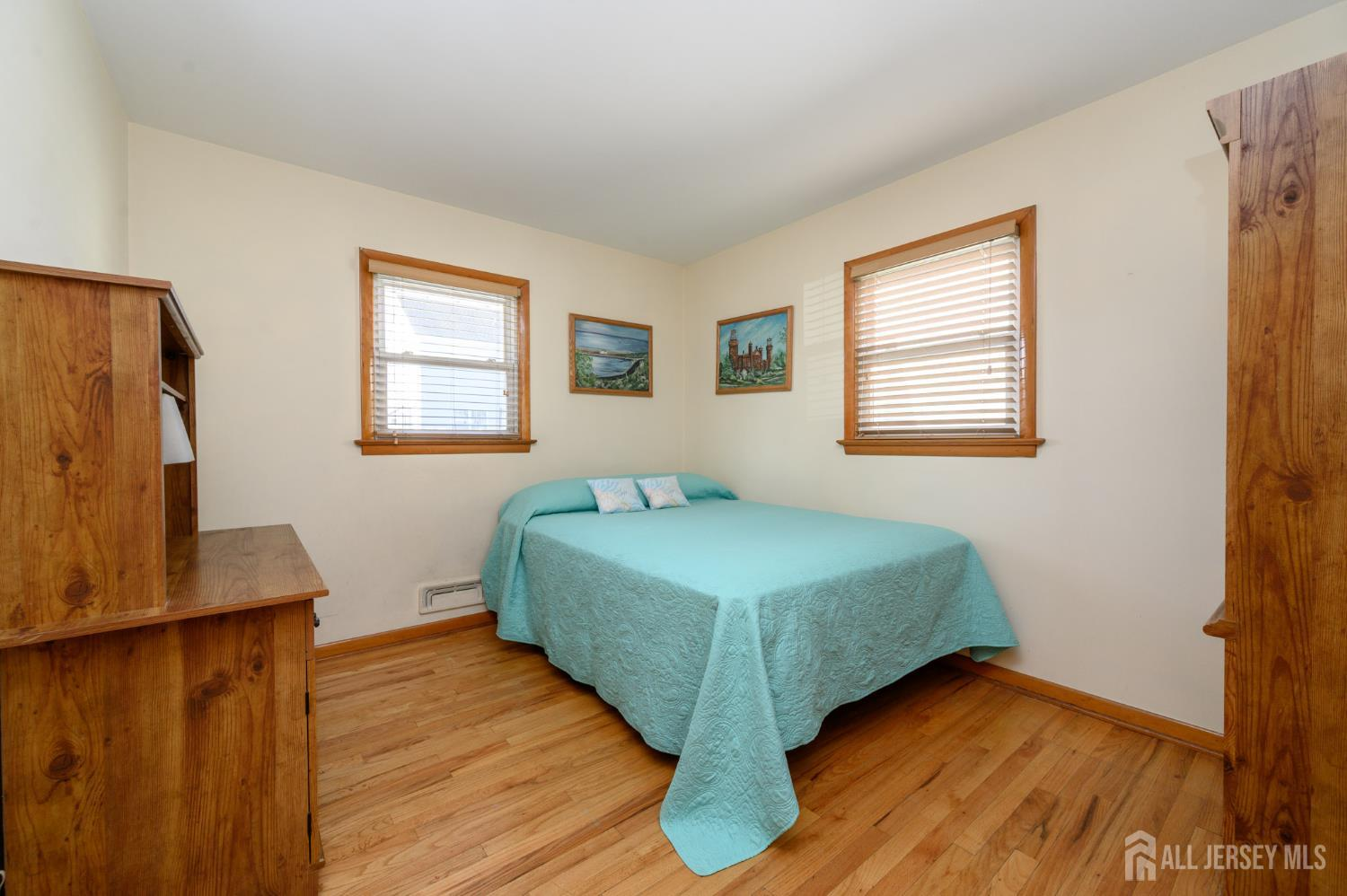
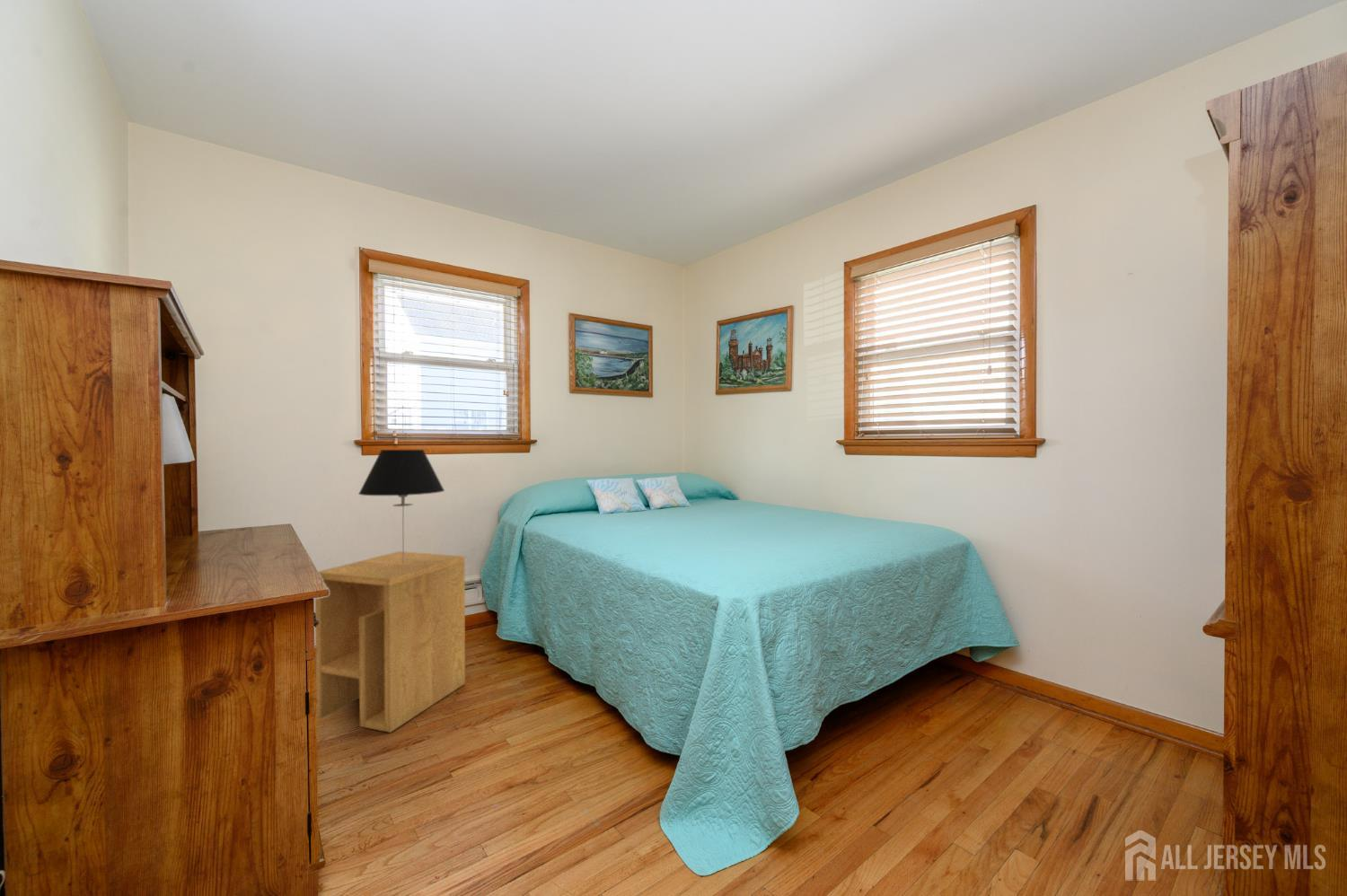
+ table lamp (402, 505)
+ side table (395, 631)
